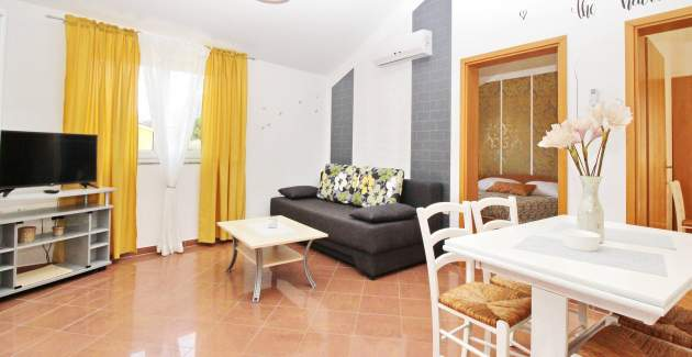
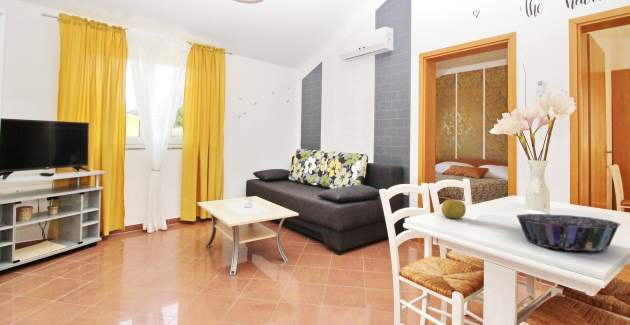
+ fruit (453, 208)
+ decorative bowl (564, 231)
